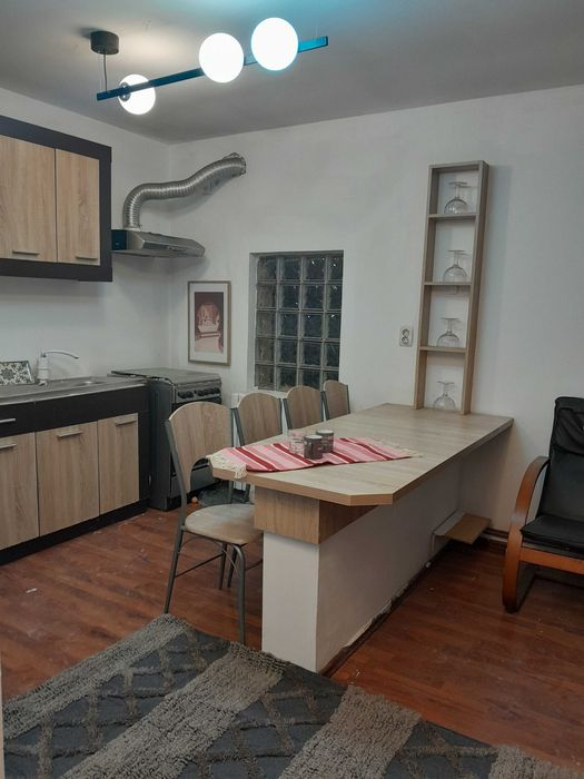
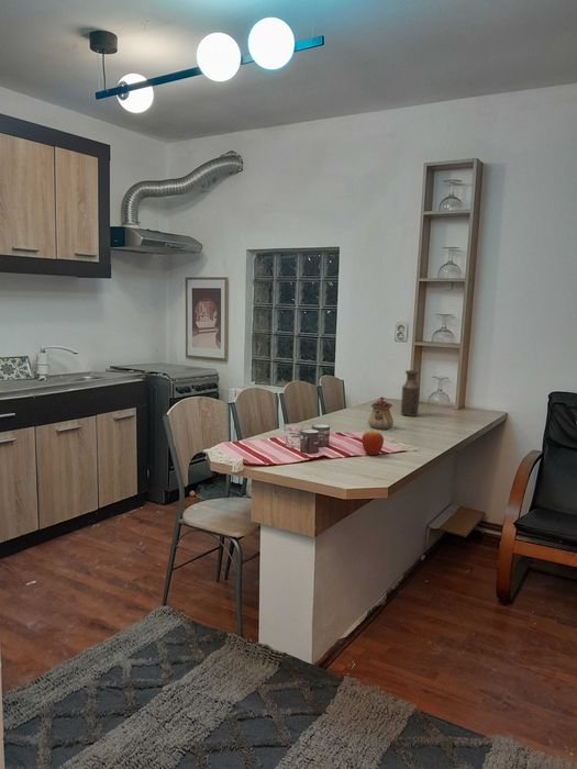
+ fruit (373, 442)
+ bottle (410, 392)
+ teapot (381, 411)
